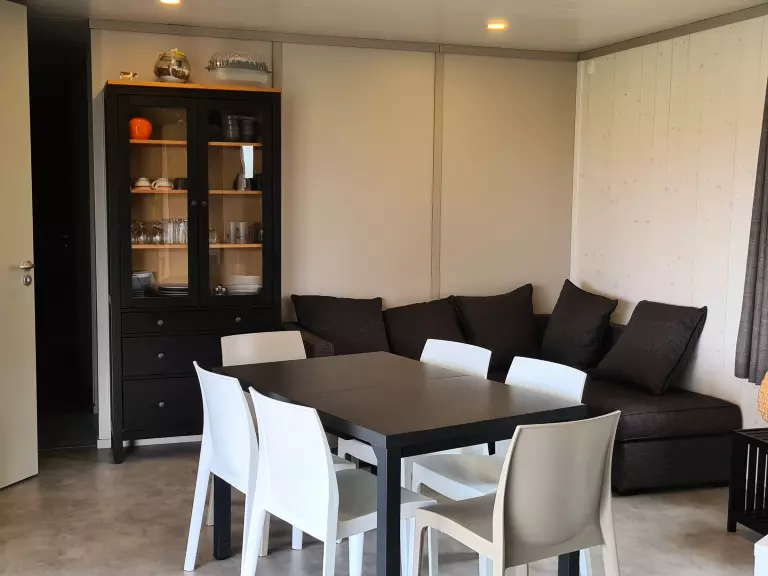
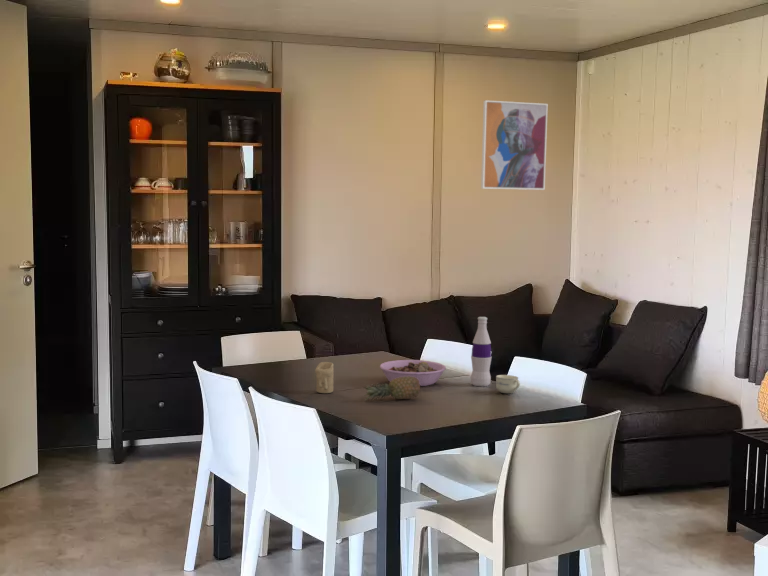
+ wall art (514, 145)
+ candle (324, 377)
+ fruit (391, 388)
+ cup (508, 384)
+ bowl (412, 371)
+ bottle (481, 351)
